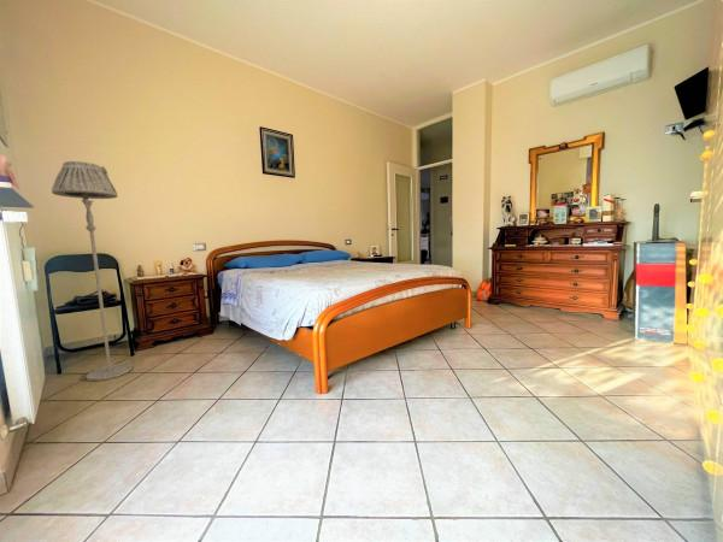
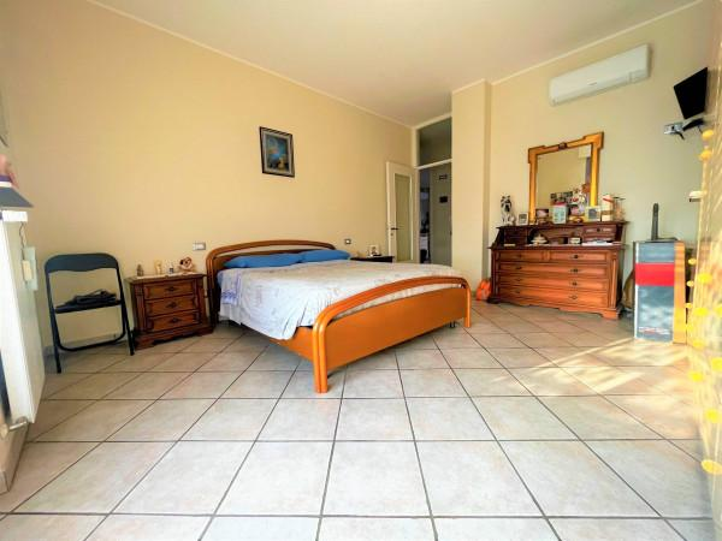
- floor lamp (96, 272)
